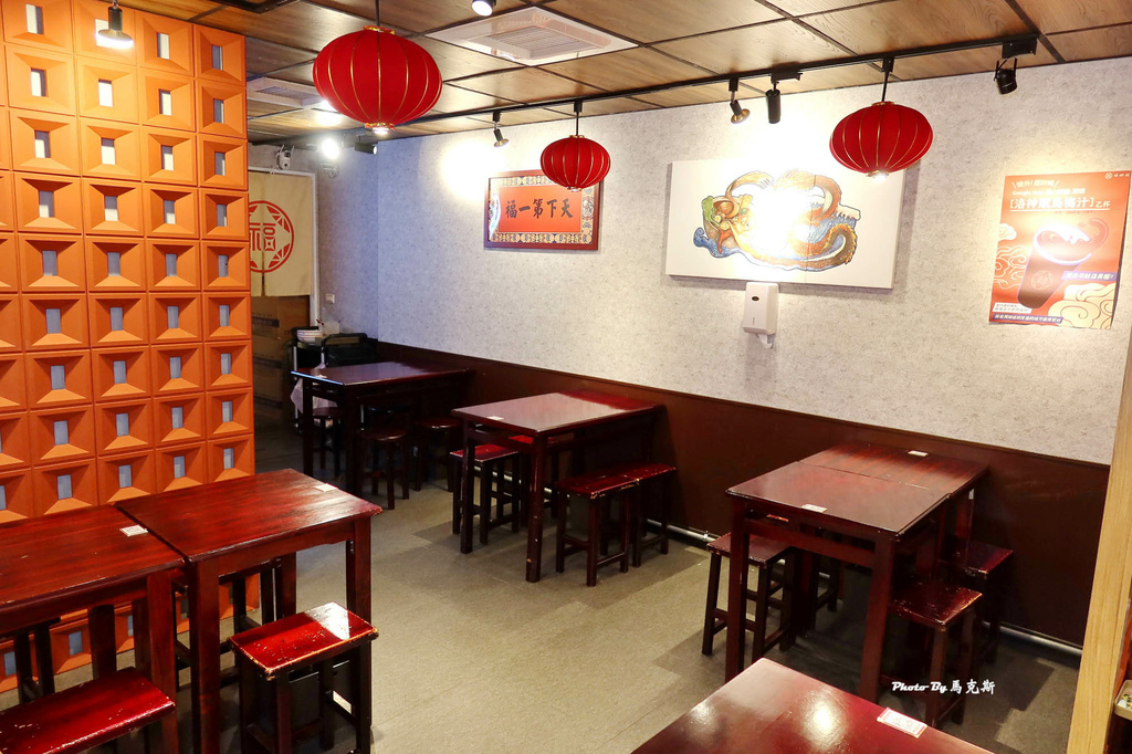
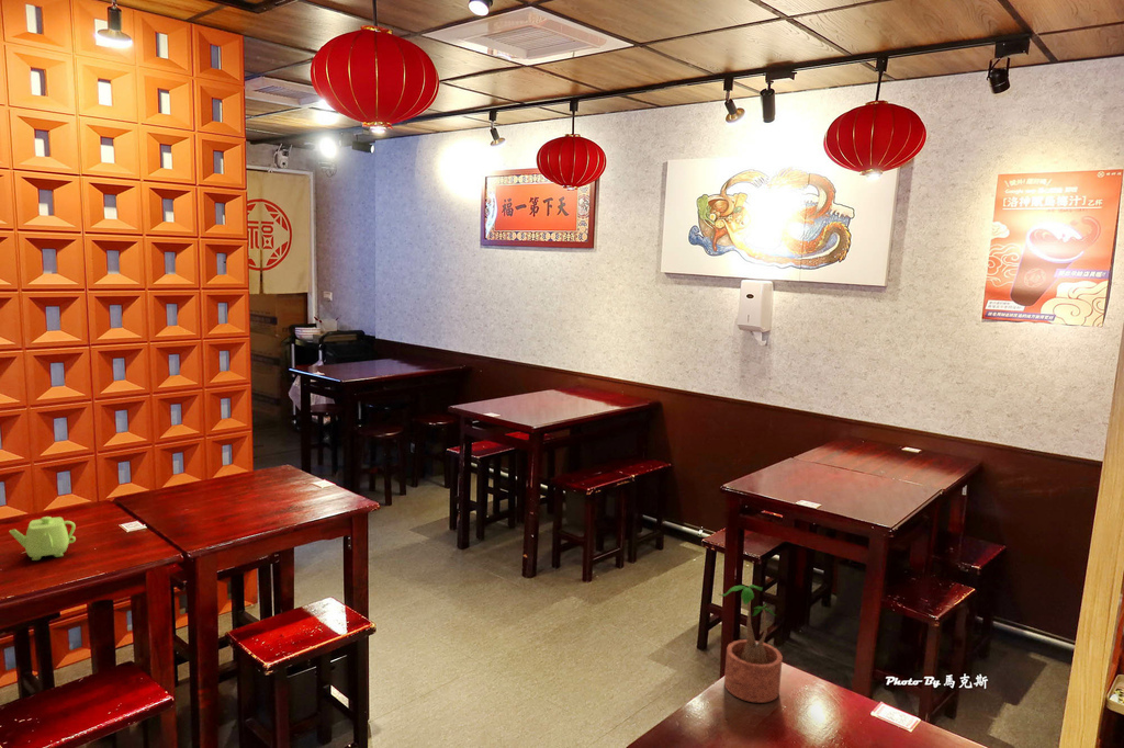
+ potted plant (749, 636)
+ teapot (43, 536)
